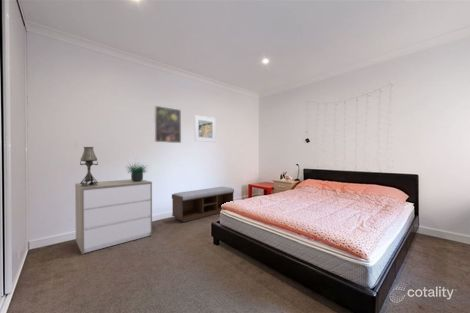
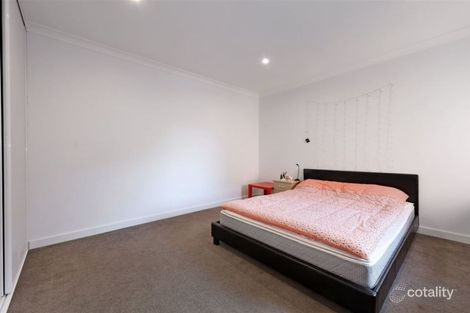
- table lamp (89, 166)
- potted plant (137, 169)
- bench (205, 201)
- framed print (168, 125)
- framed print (205, 129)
- dresser (114, 210)
